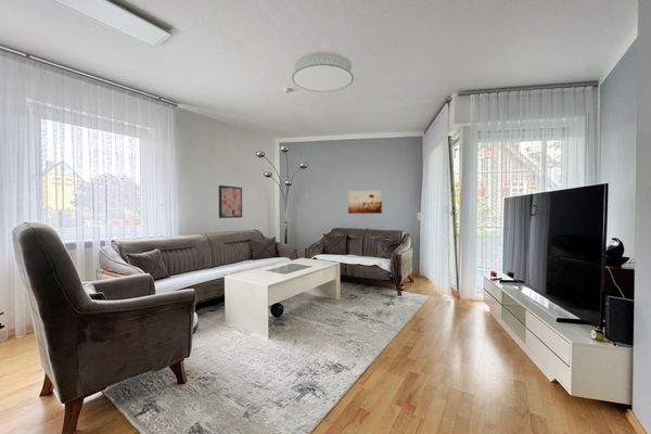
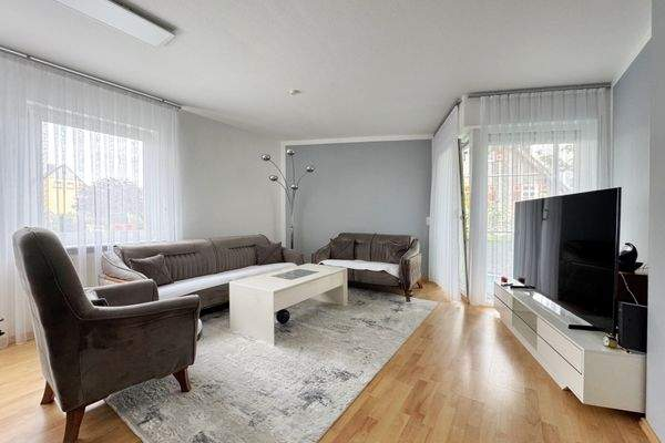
- wall art (365, 202)
- wall art (230, 202)
- ceiling light (322, 73)
